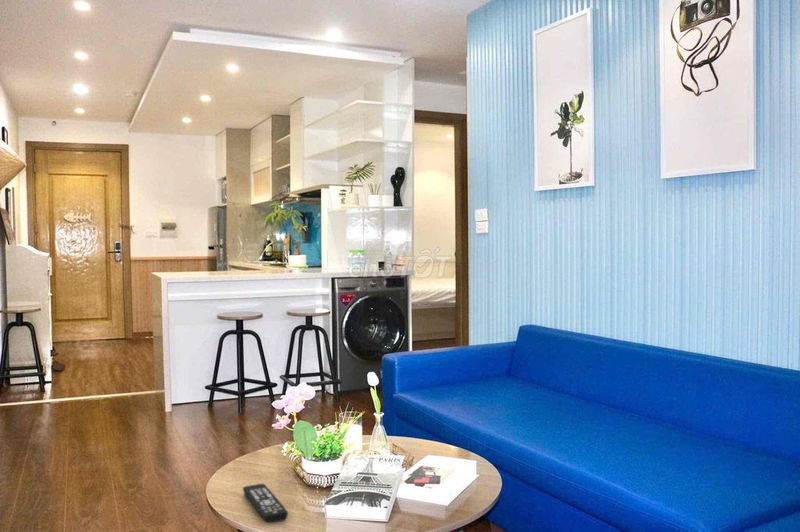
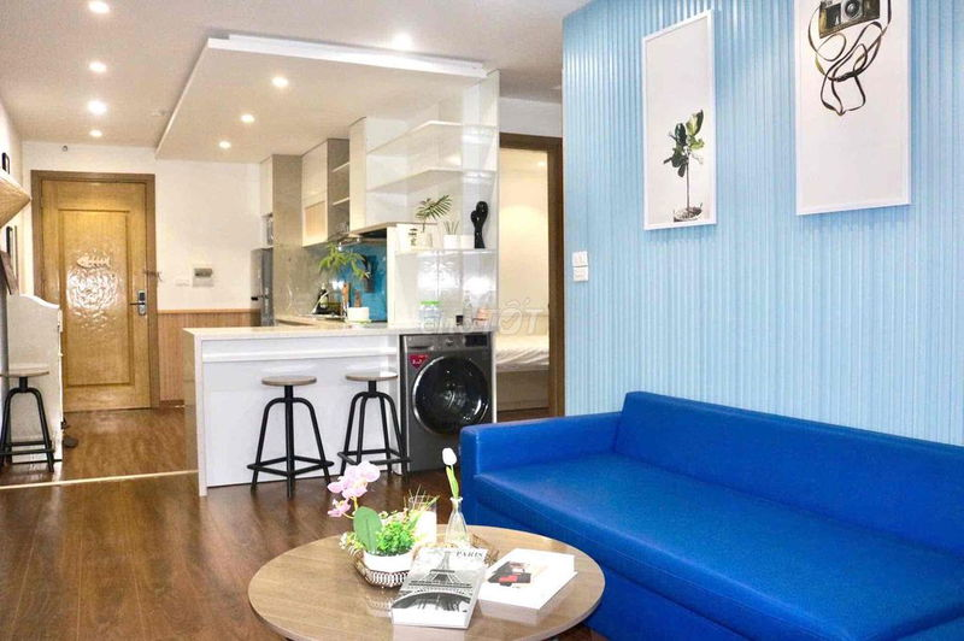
- remote control (264, 502)
